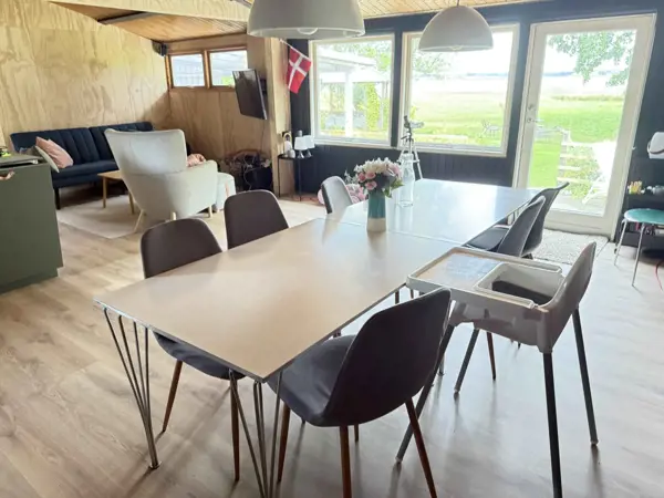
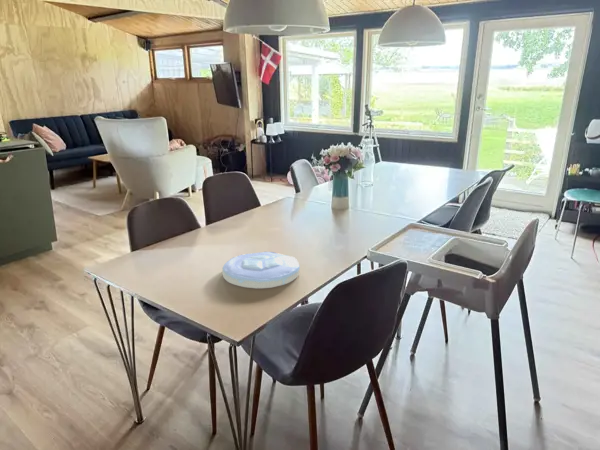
+ plate (261, 266)
